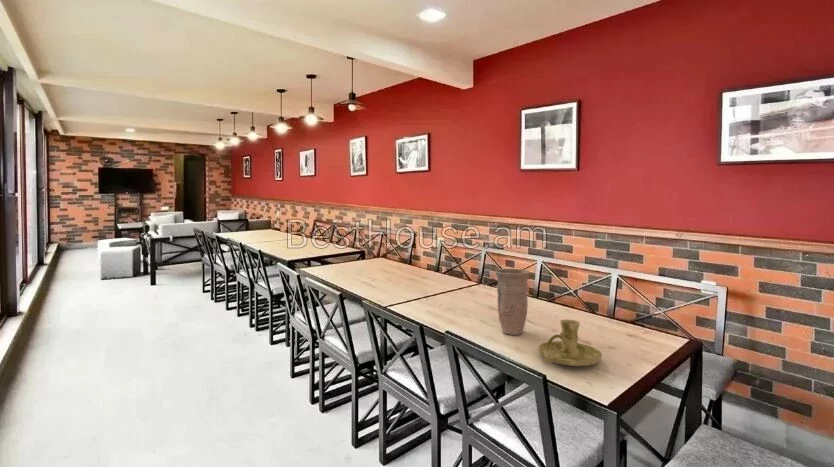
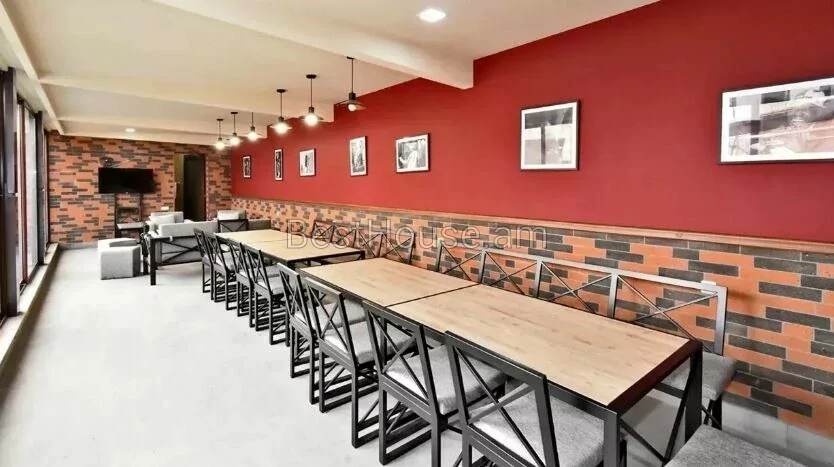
- candle holder (565, 342)
- vase (512, 301)
